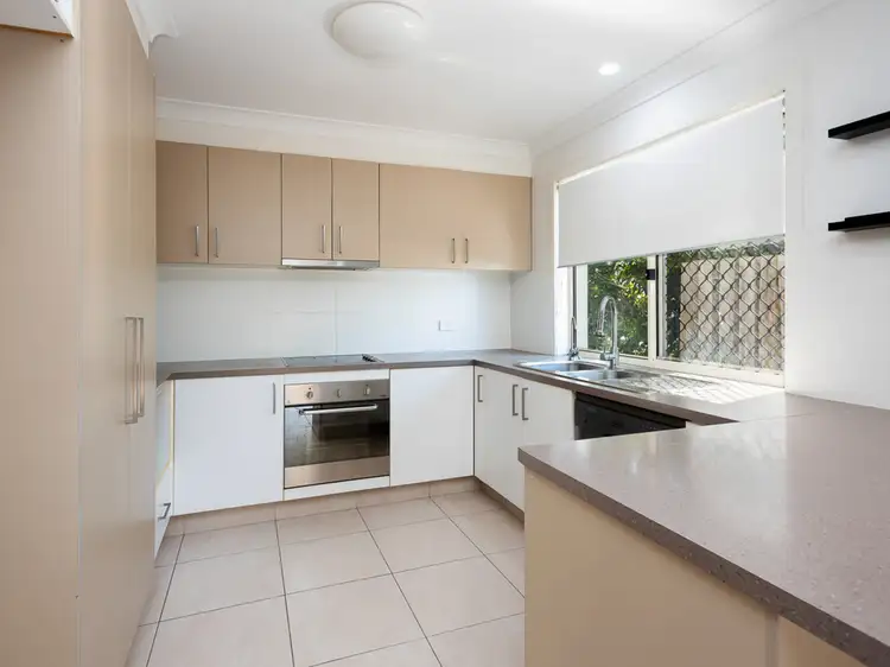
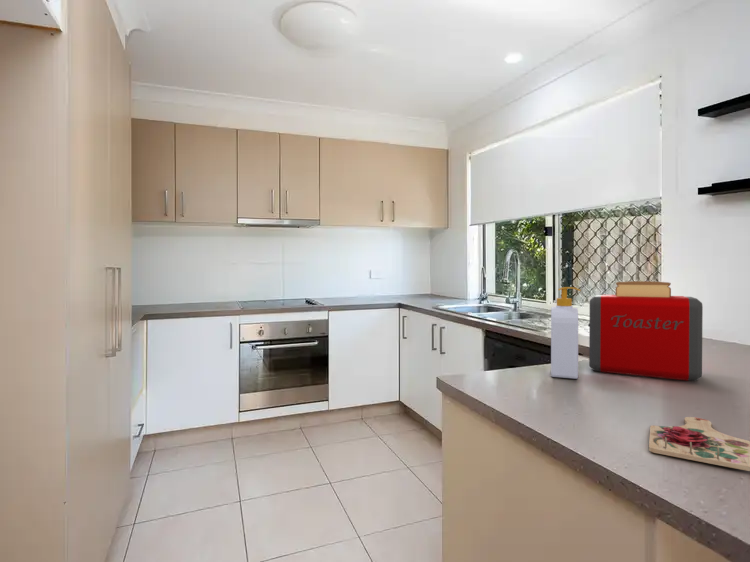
+ toaster (640, 326)
+ soap bottle (565, 330)
+ cutting board (701, 432)
